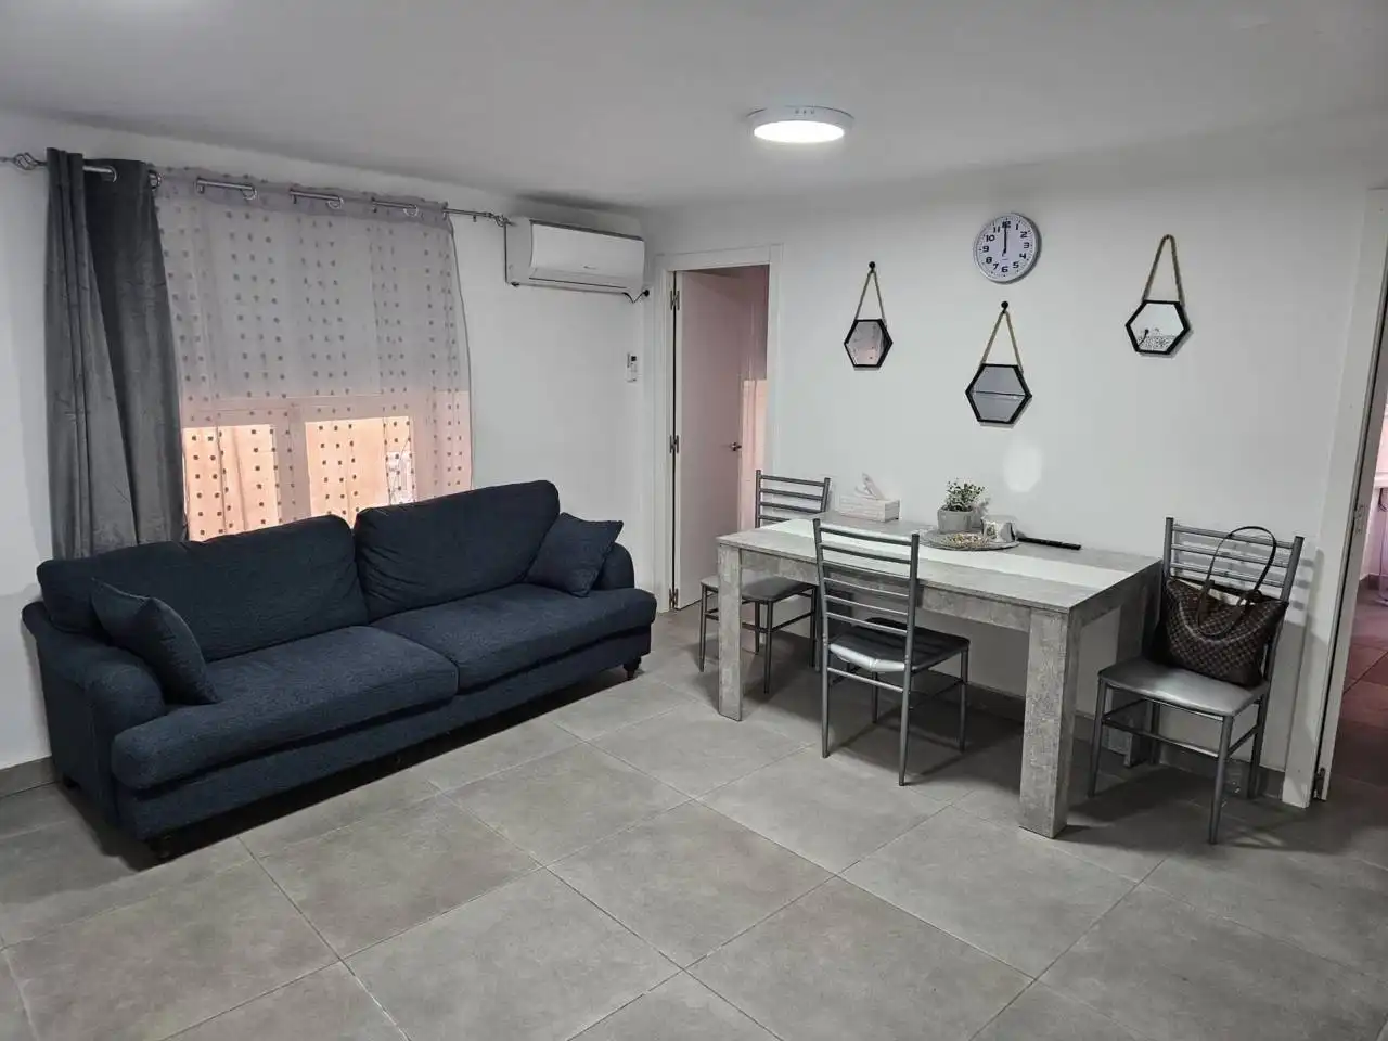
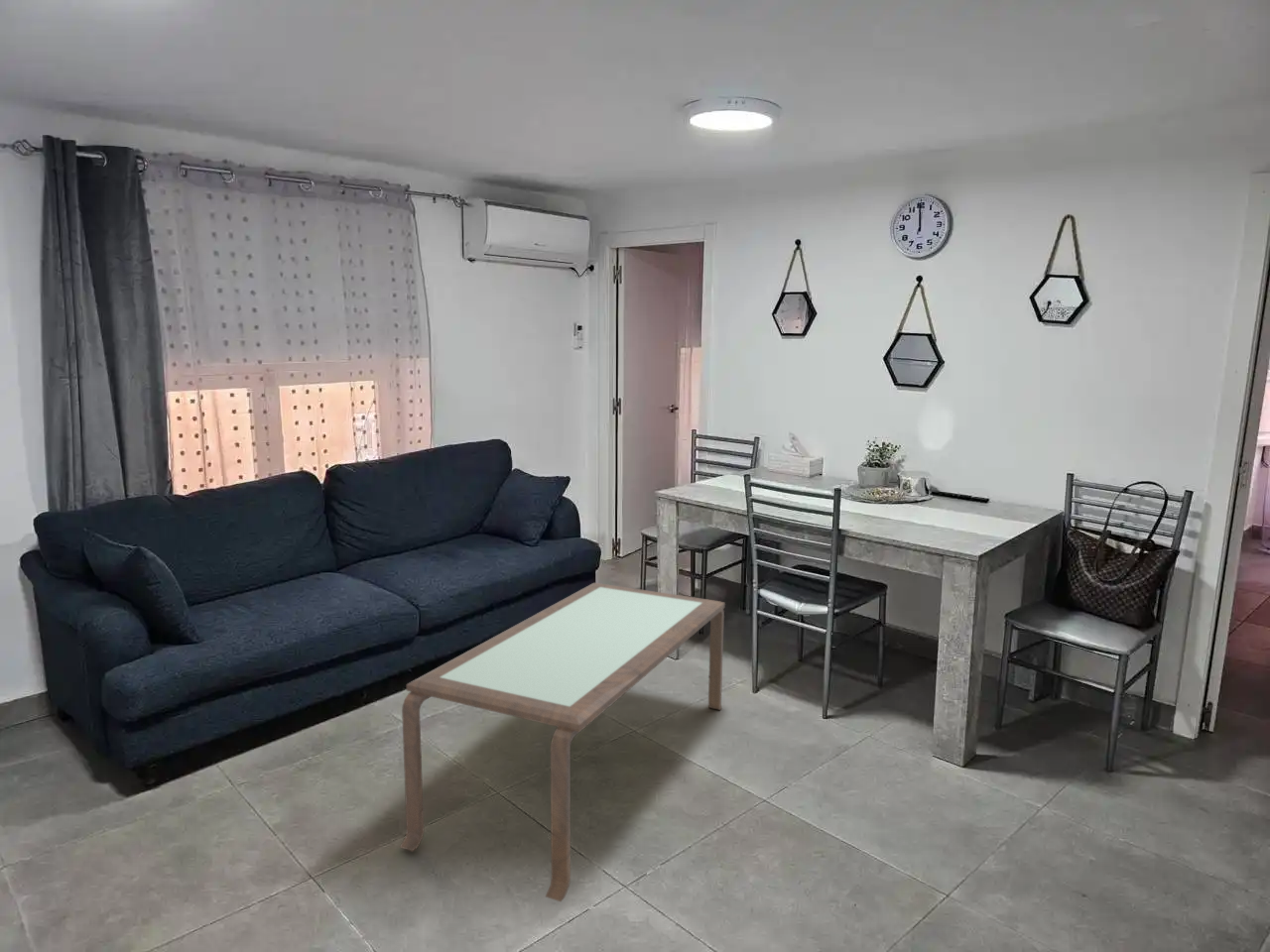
+ coffee table (587, 701)
